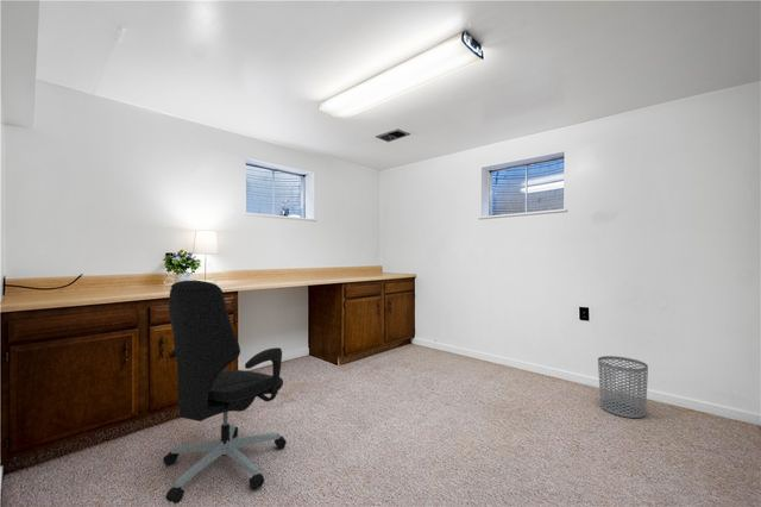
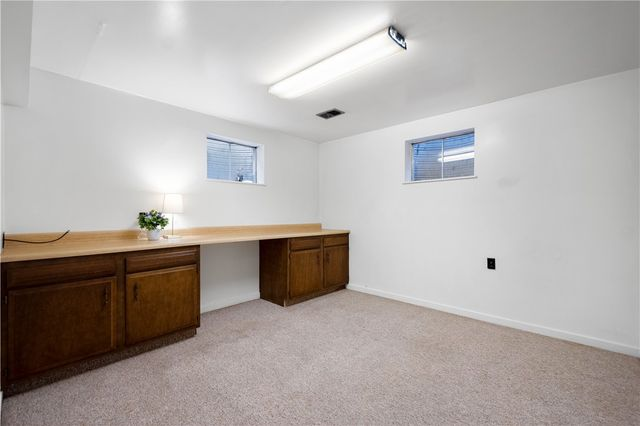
- waste bin (622, 386)
- office chair (221, 371)
